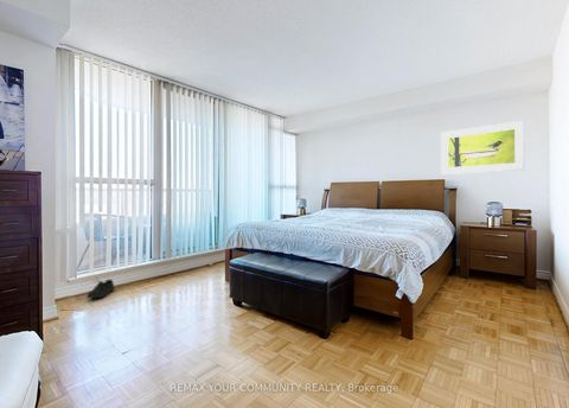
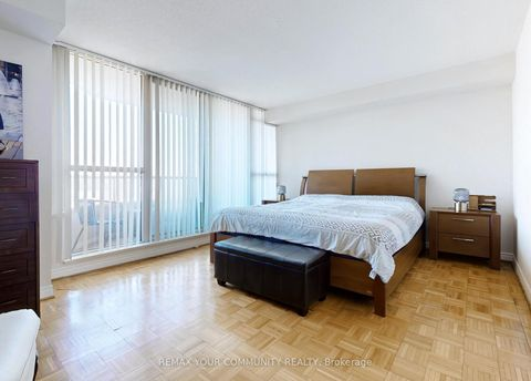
- arctic (101, 286)
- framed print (479, 149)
